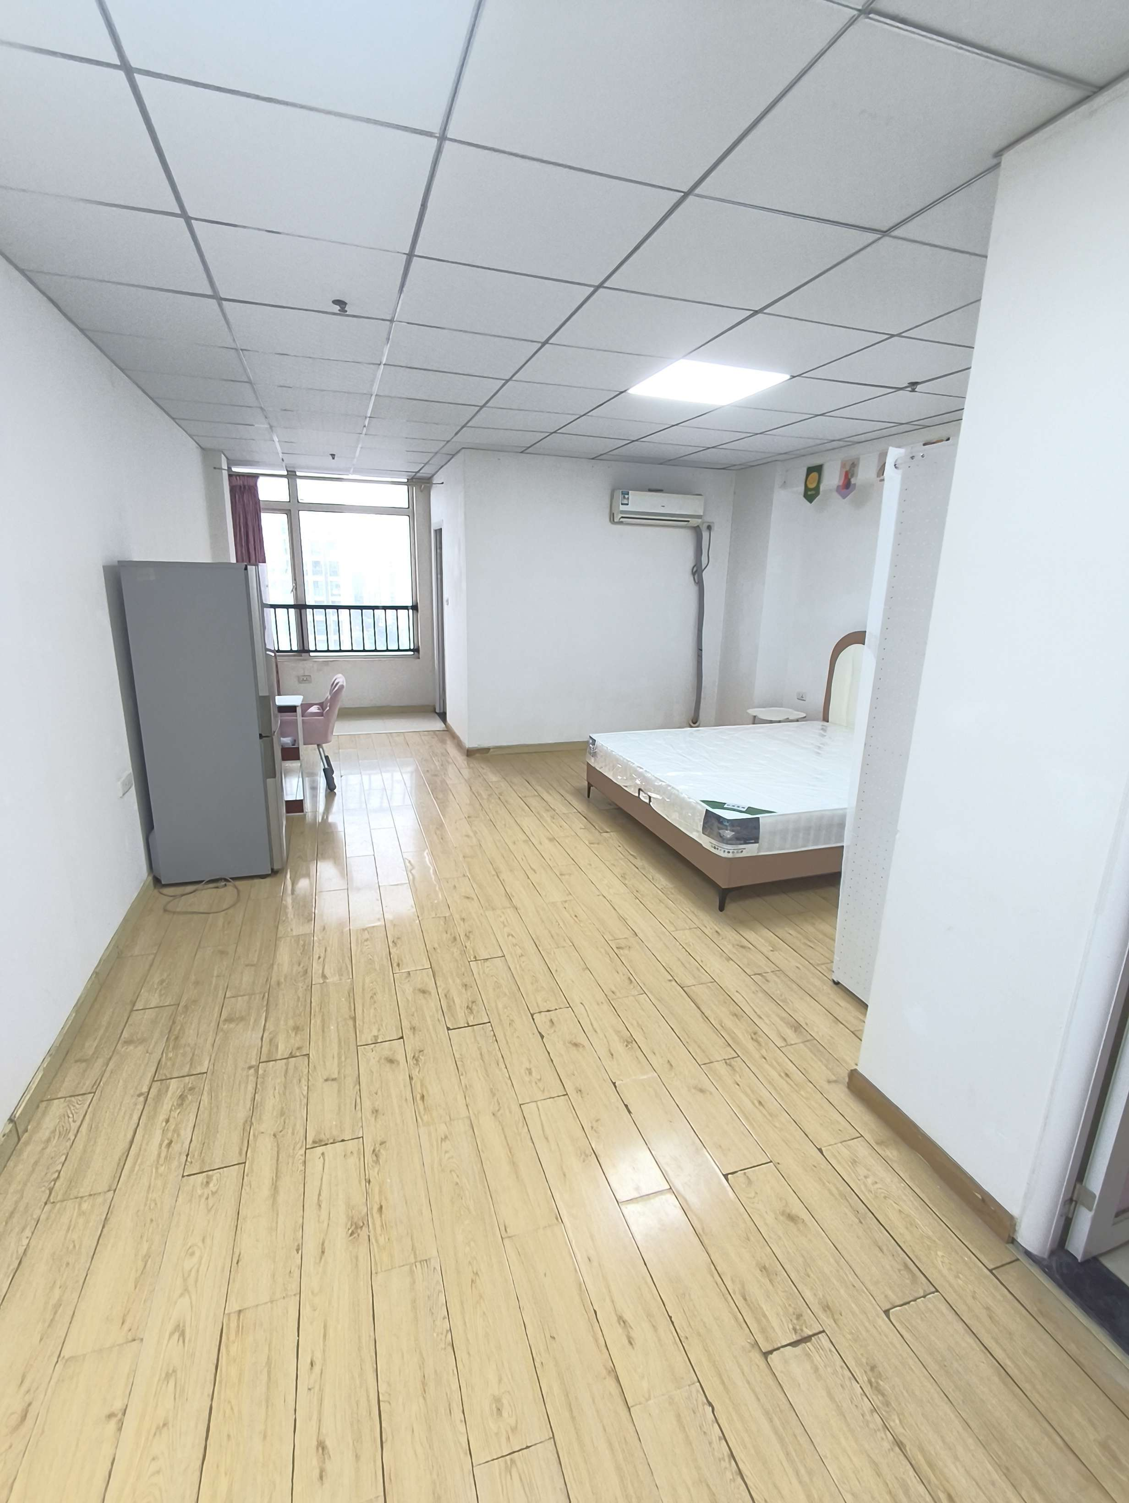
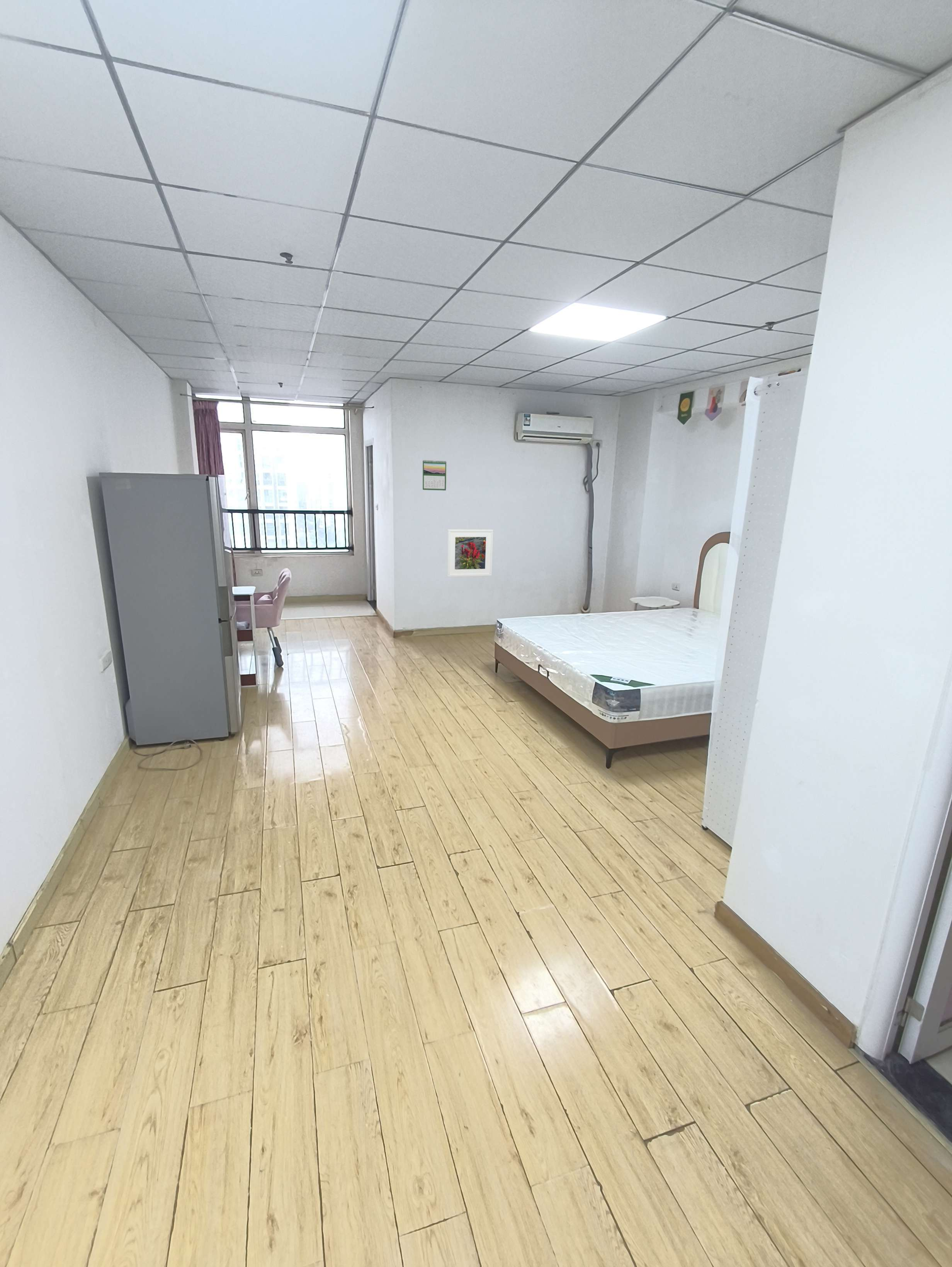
+ calendar (434, 475)
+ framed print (470, 553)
